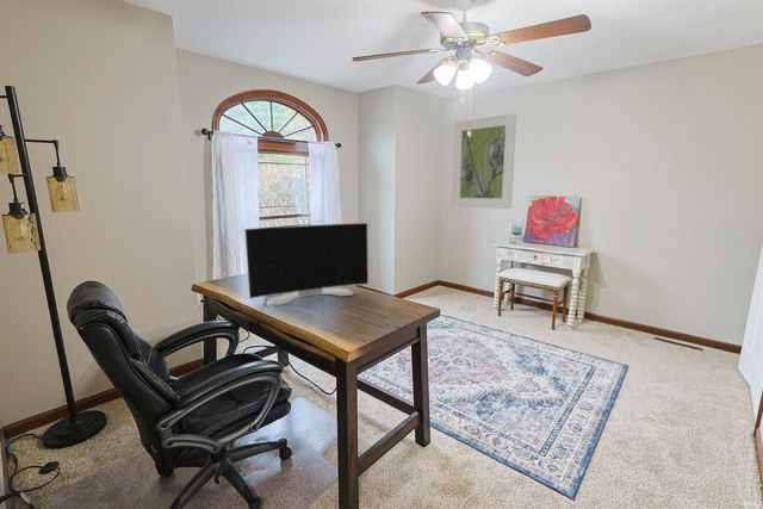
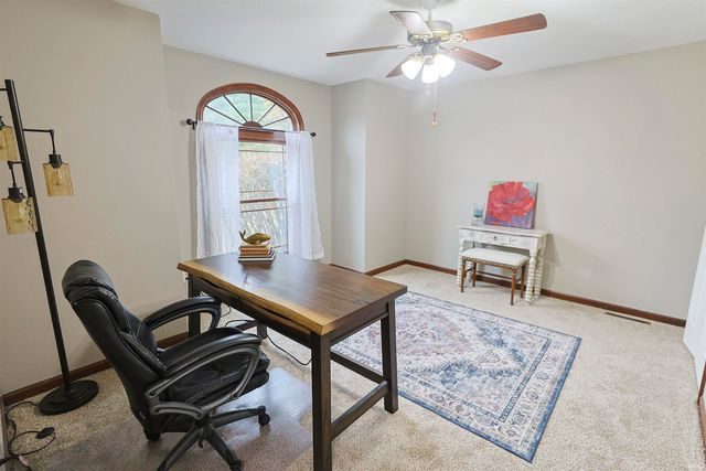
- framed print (482, 163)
- computer monitor (310, 261)
